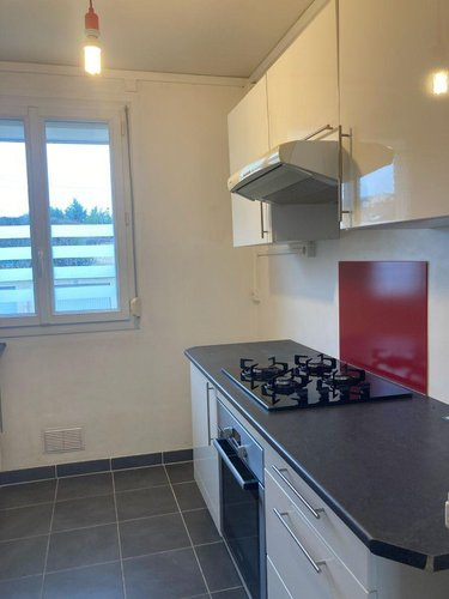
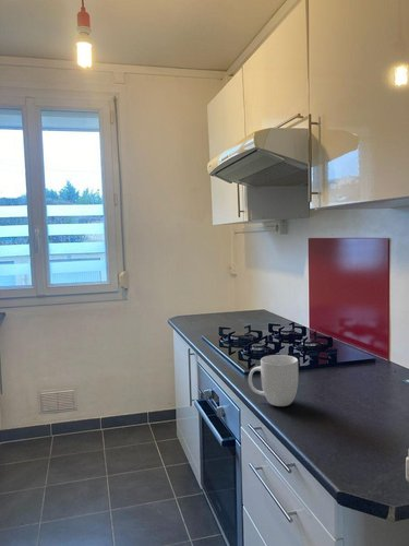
+ mug (276, 380)
